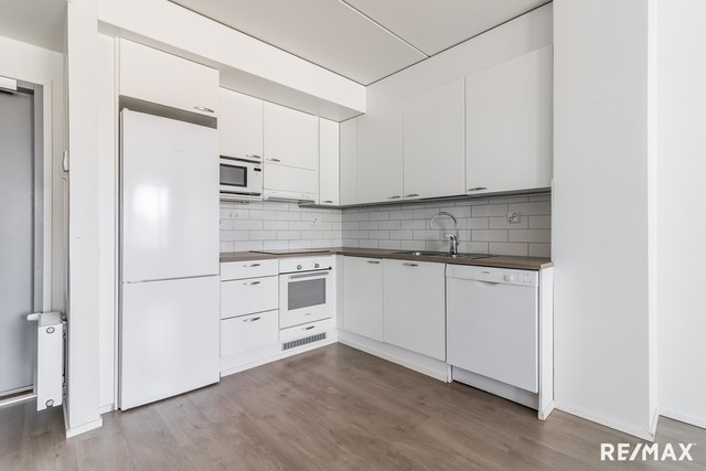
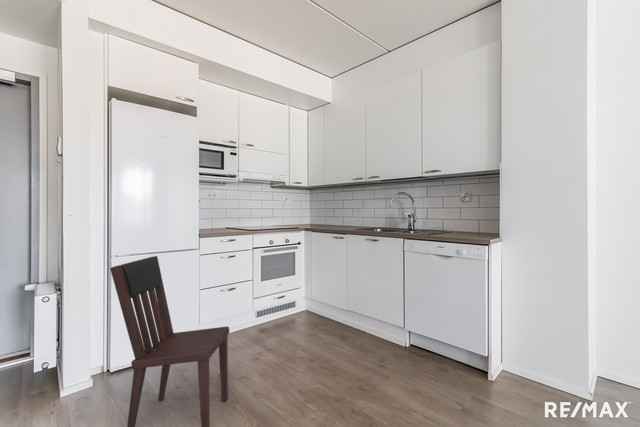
+ dining chair (176, 338)
